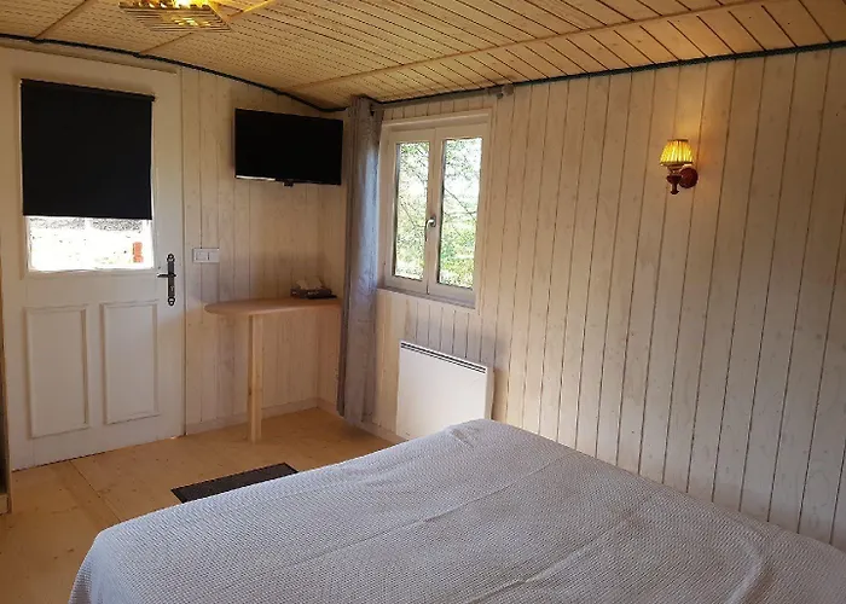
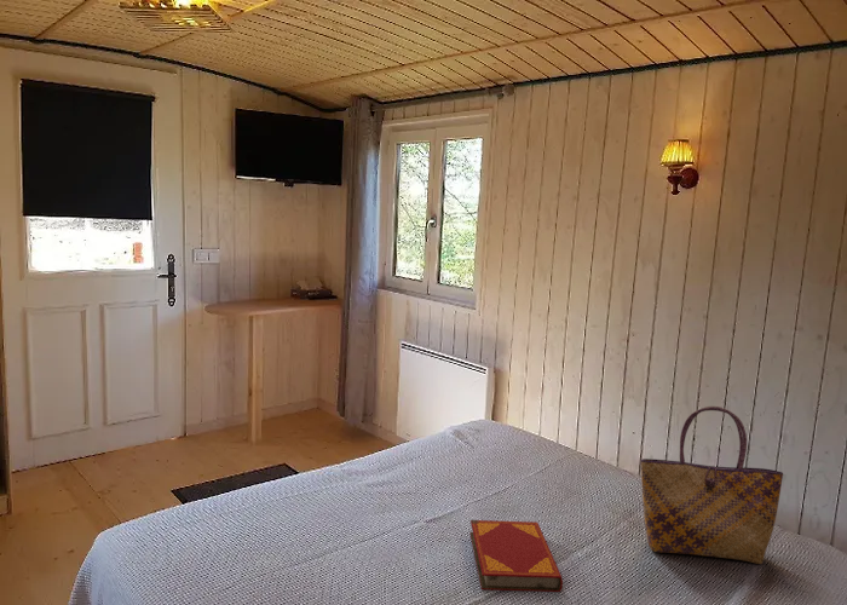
+ hardback book (512, 553)
+ tote bag (710, 480)
